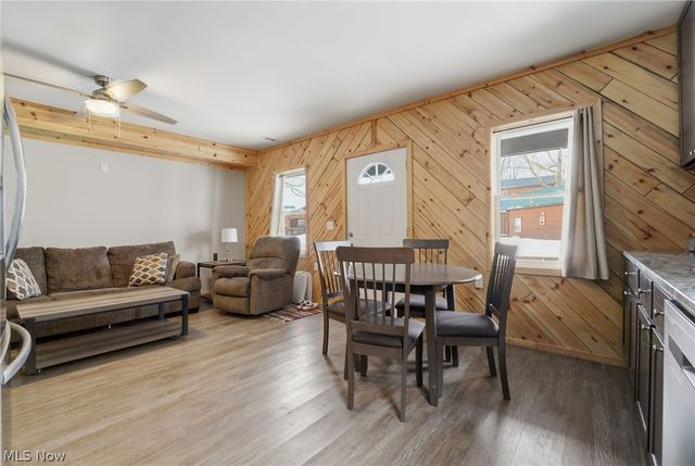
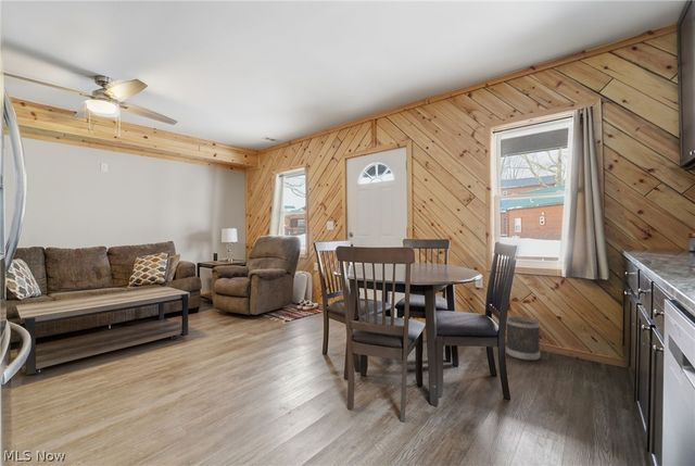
+ wastebasket (522, 337)
